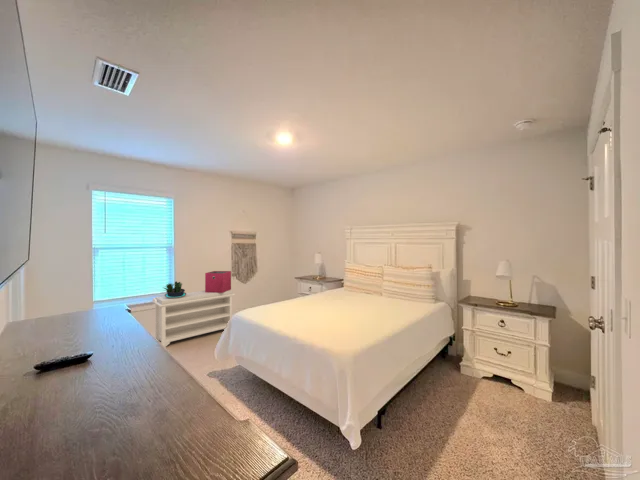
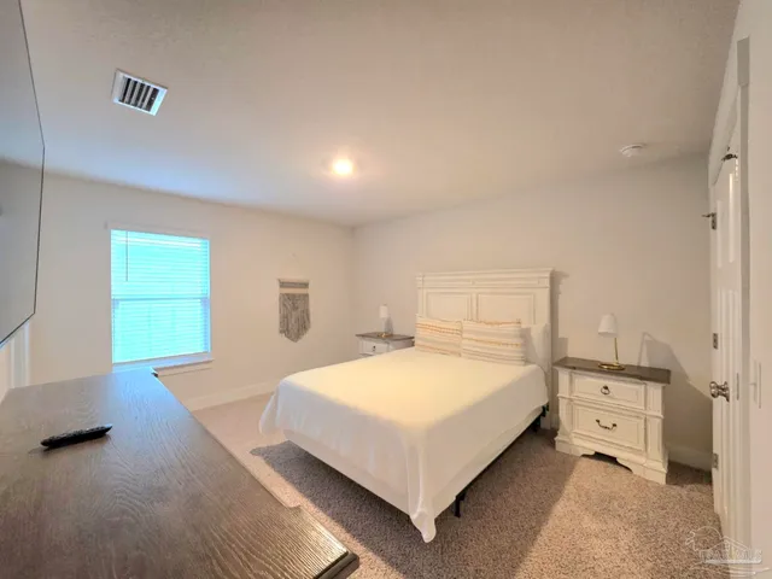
- potted plant (173, 289)
- storage bin (218, 281)
- bench (196, 314)
